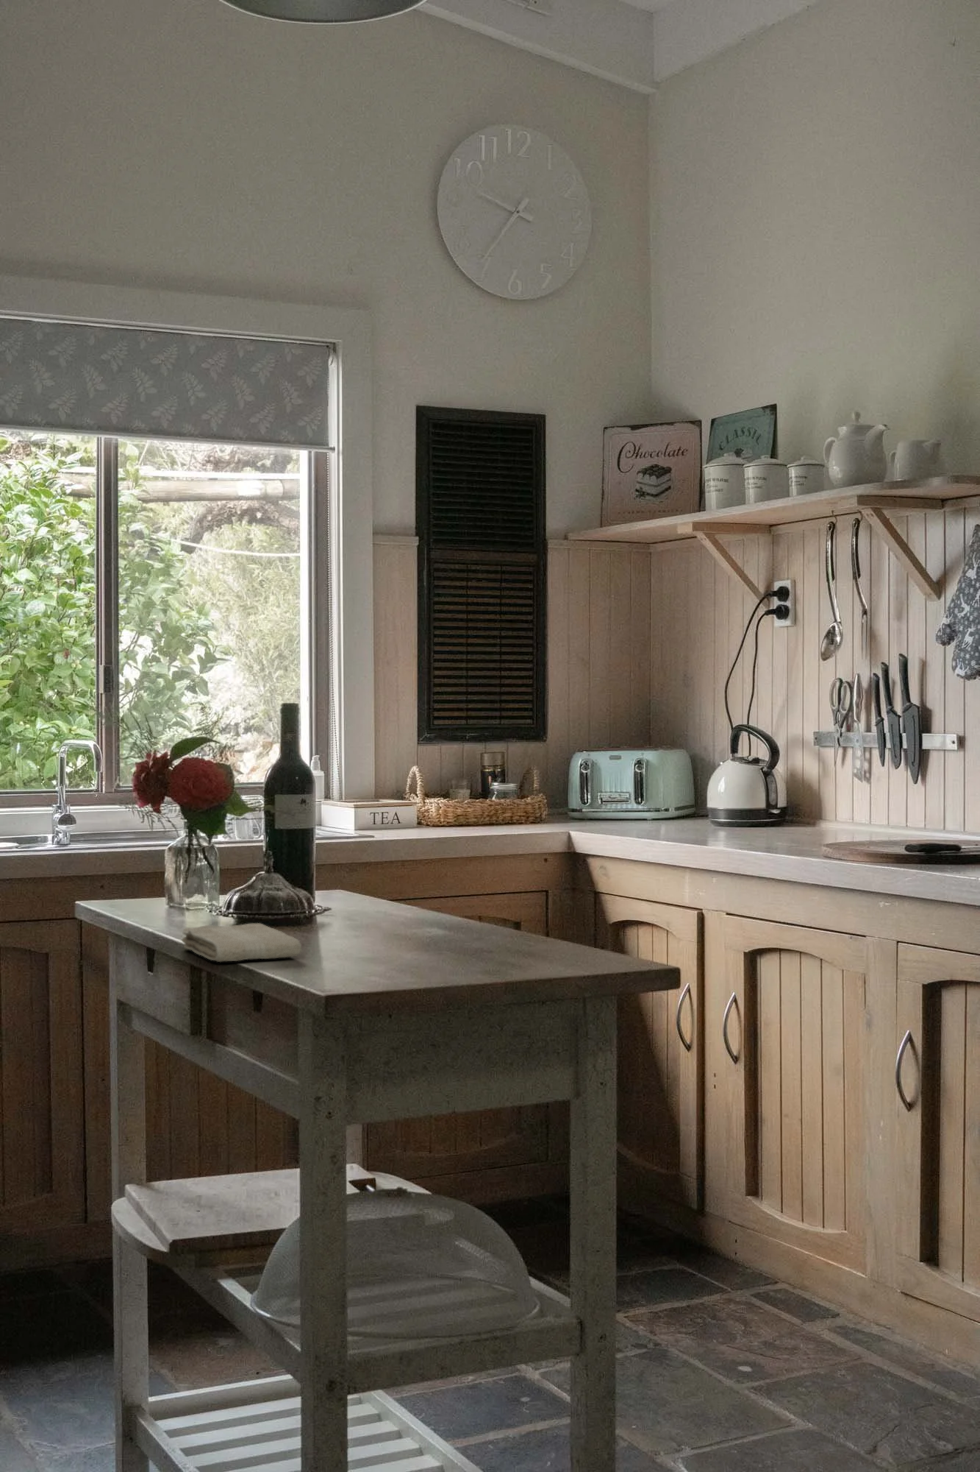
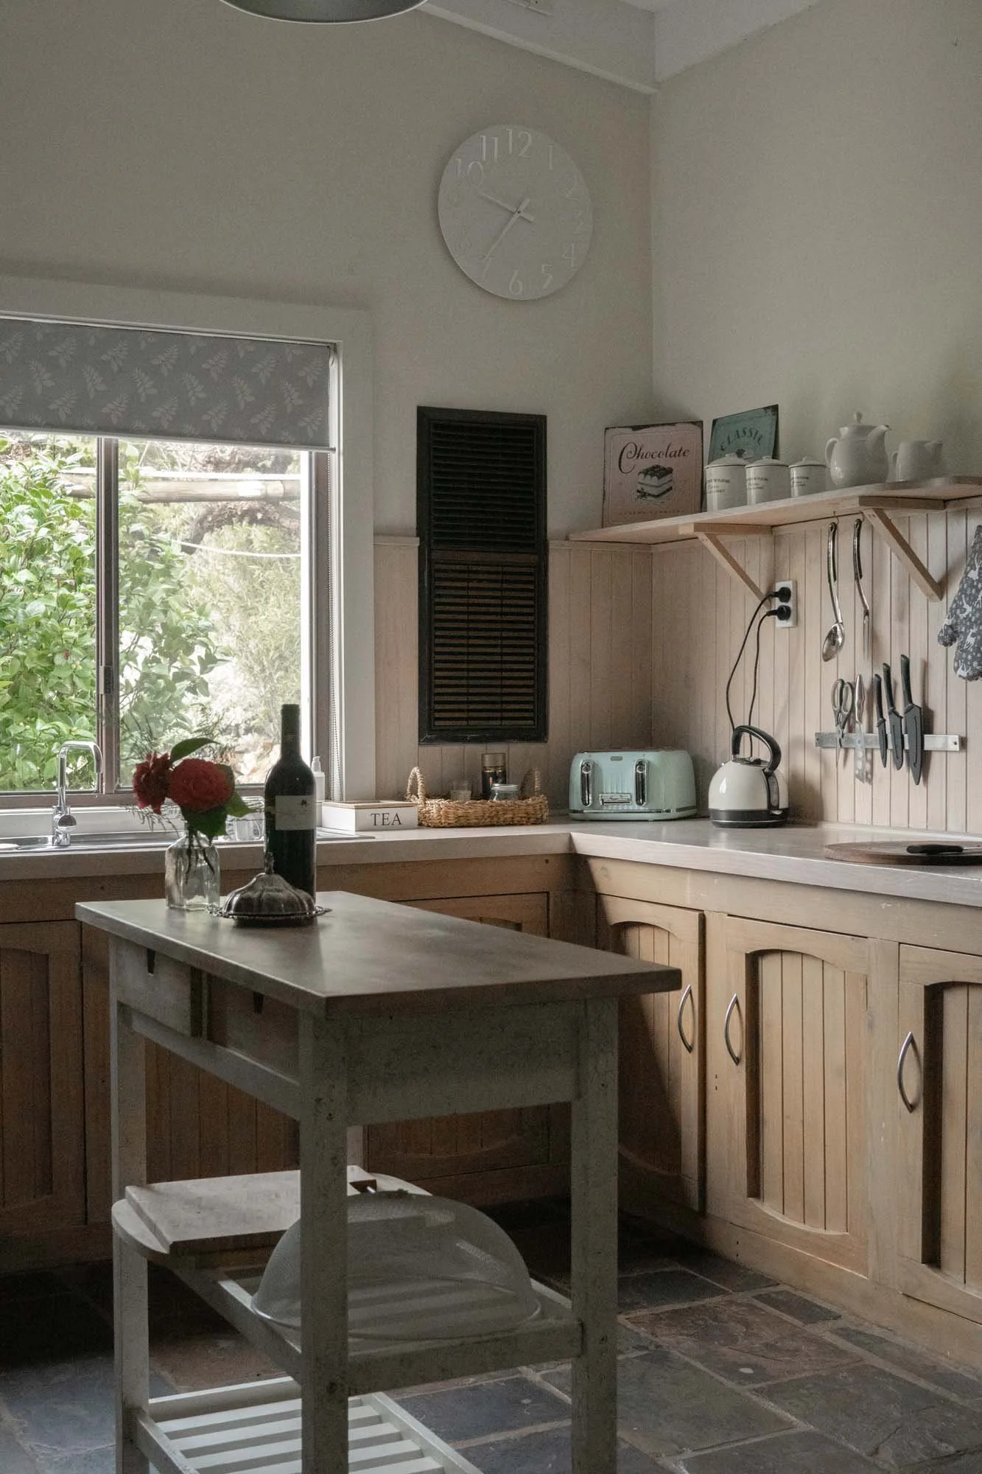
- washcloth (238, 940)
